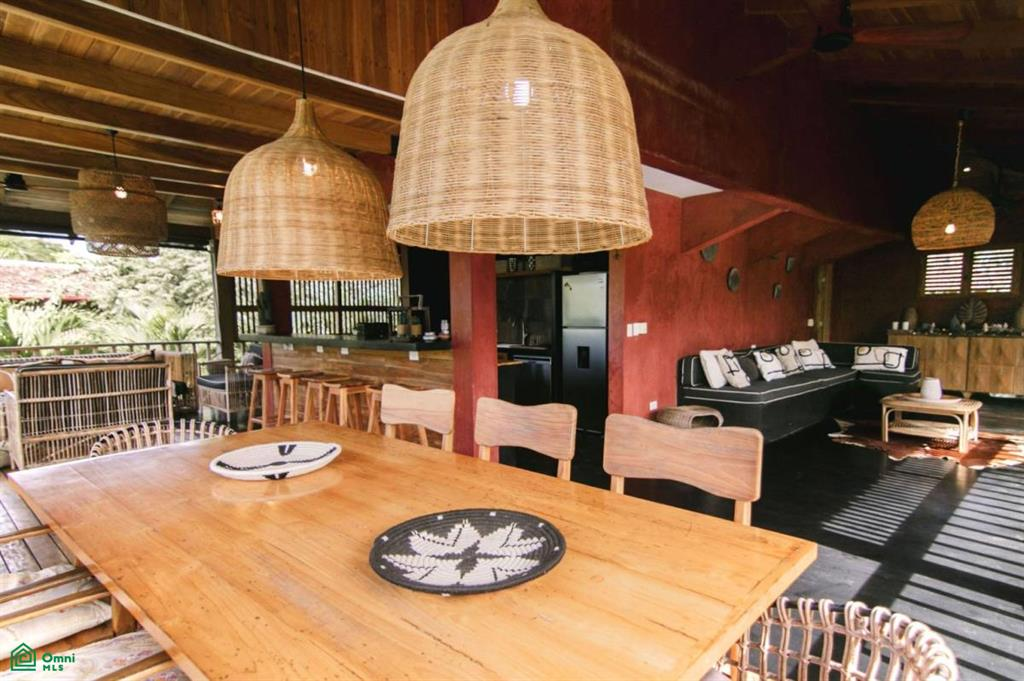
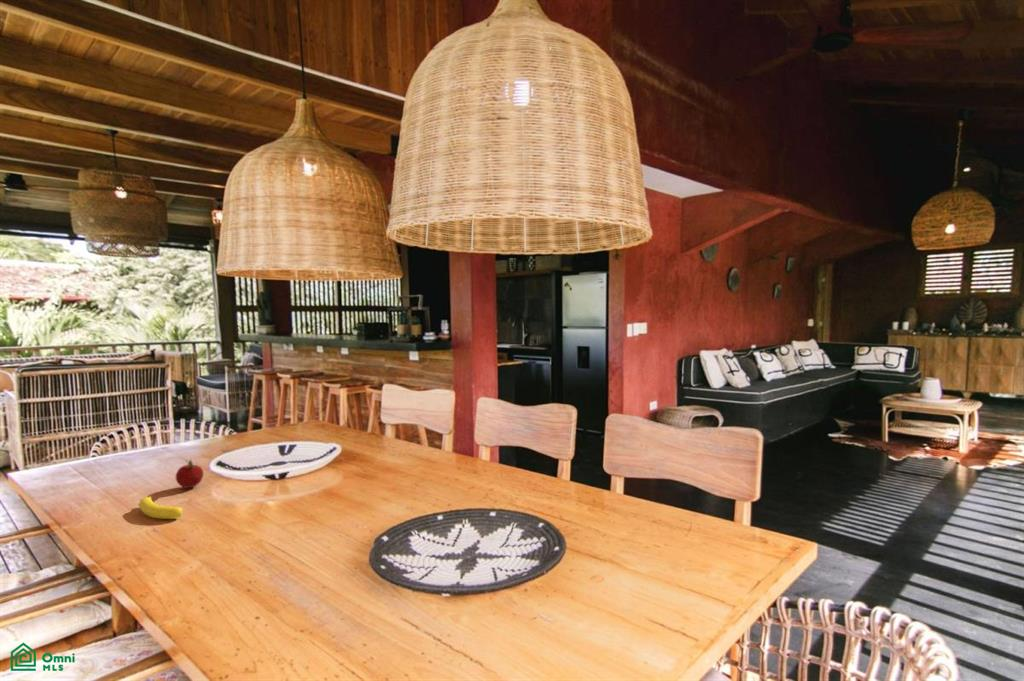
+ banana (157, 507)
+ fruit (191, 471)
